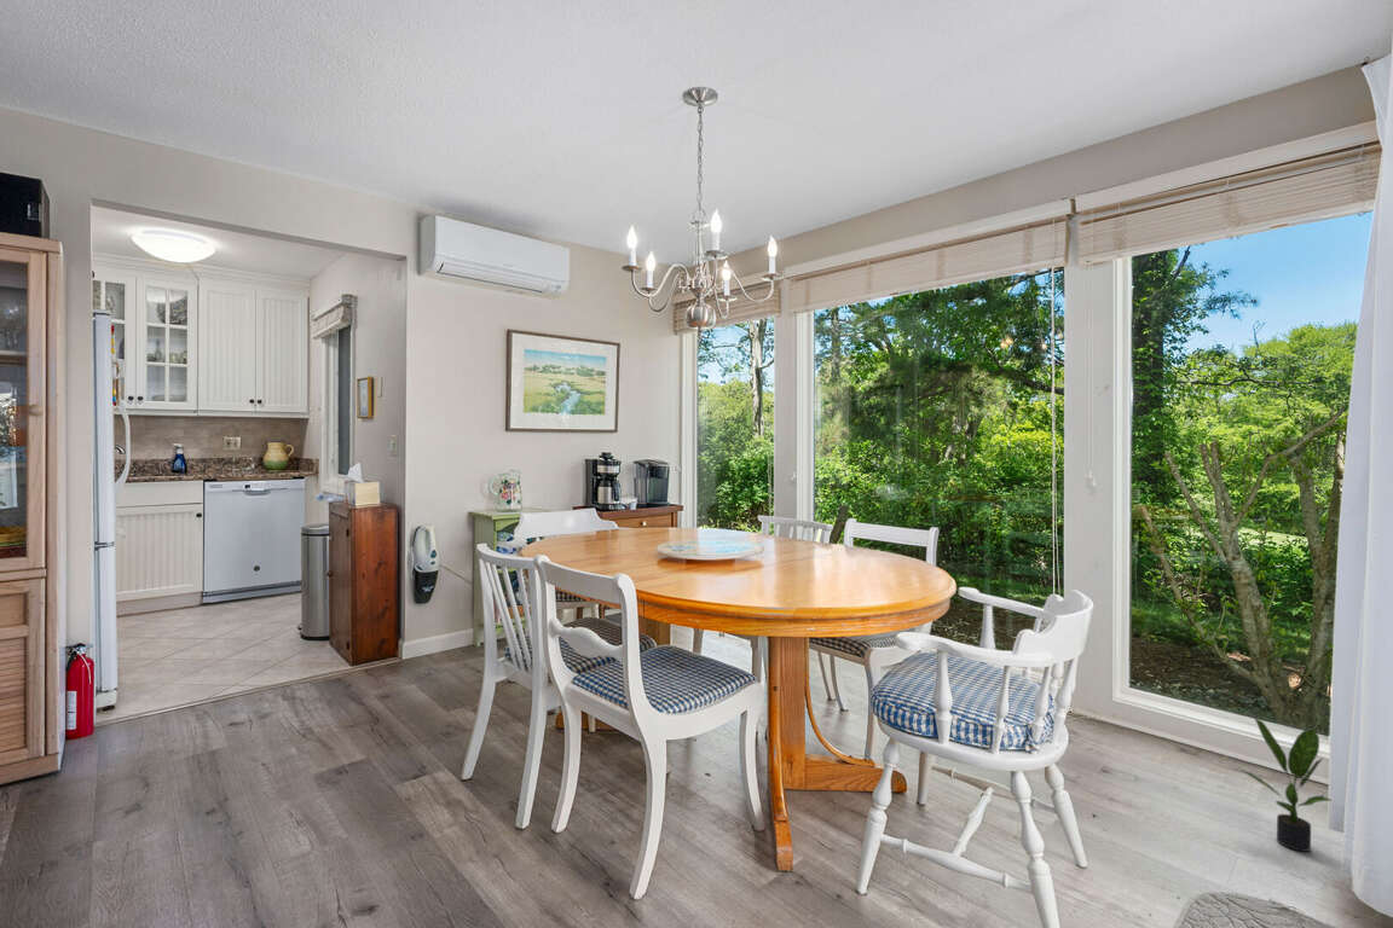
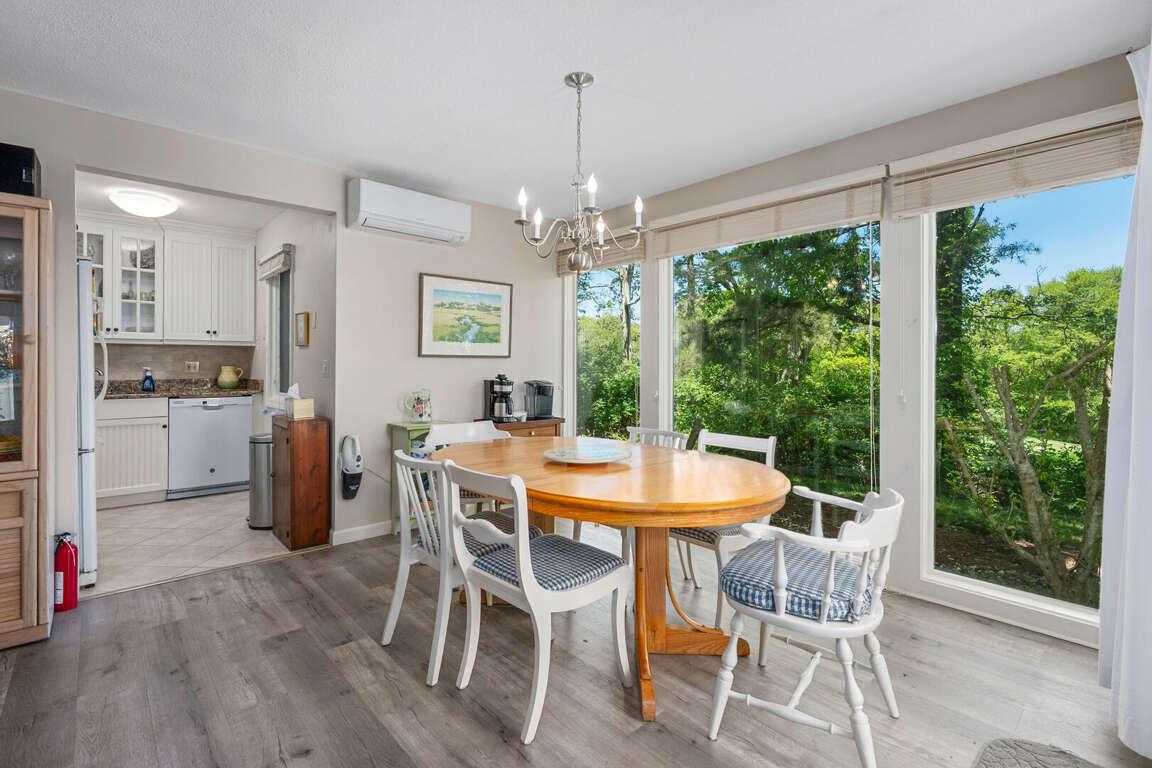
- potted plant (1287, 787)
